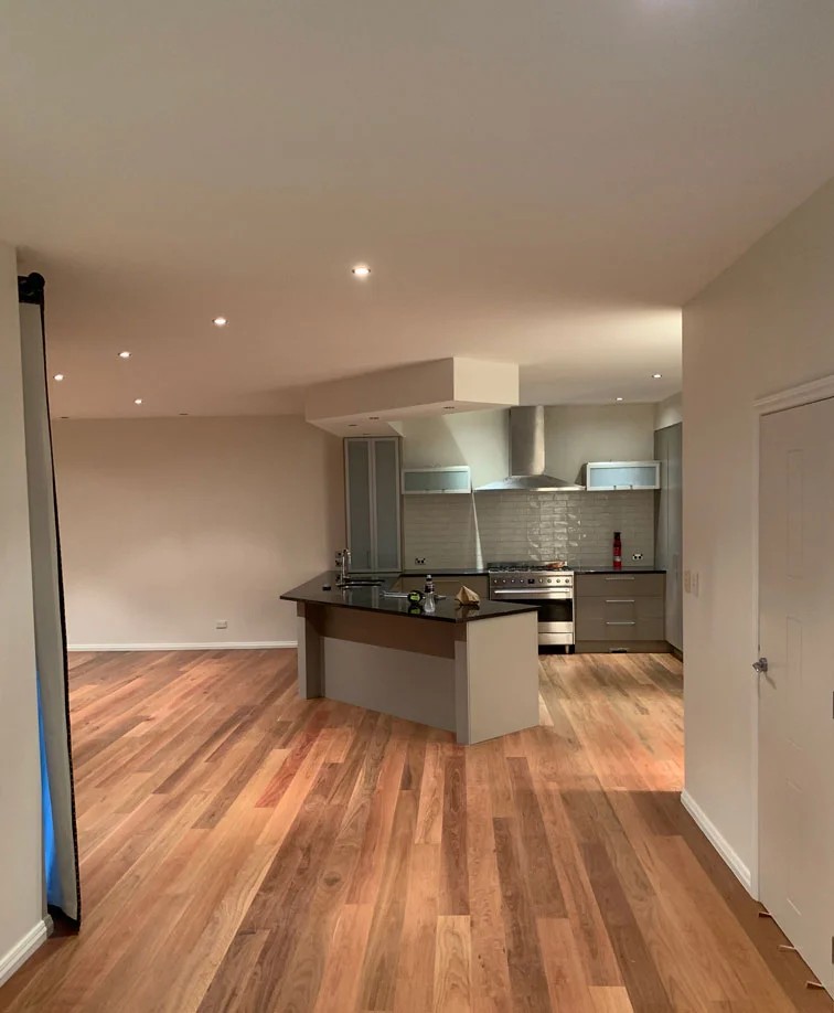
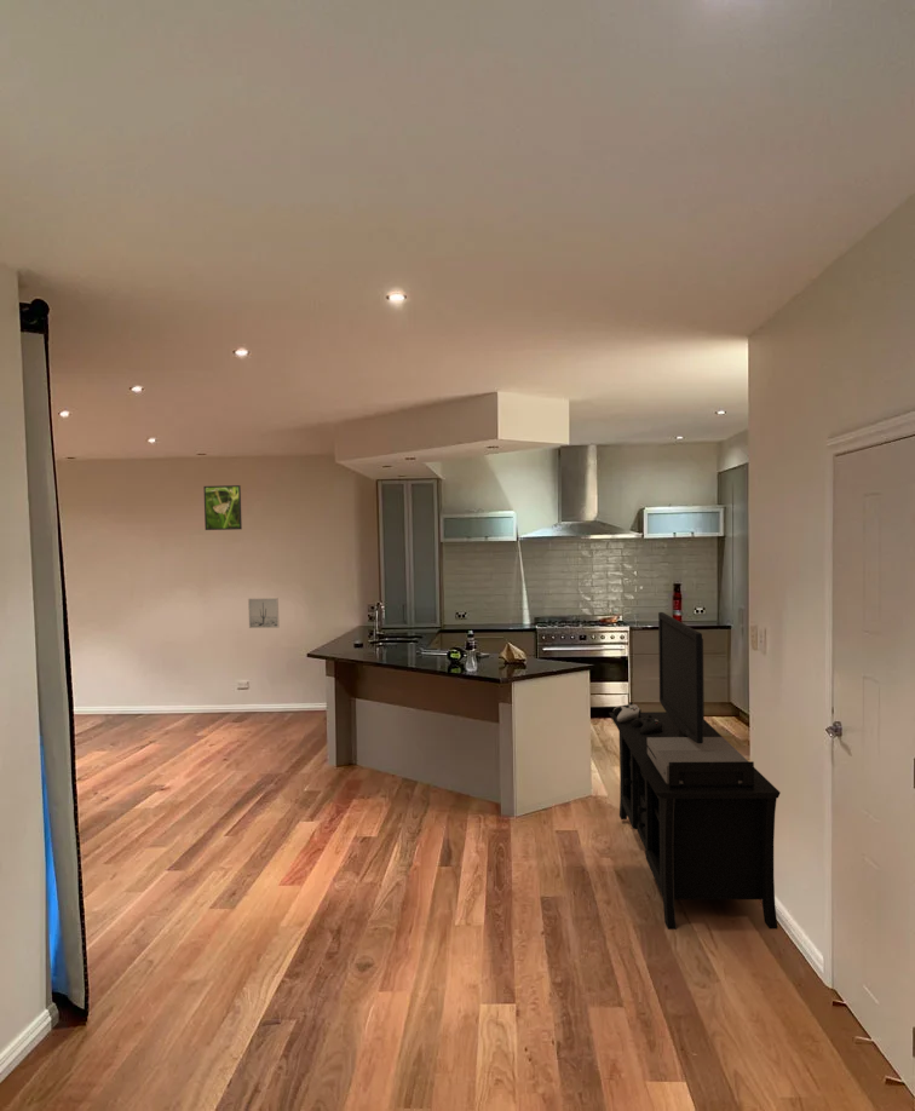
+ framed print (223, 507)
+ wall art (263, 612)
+ media console (679, 743)
